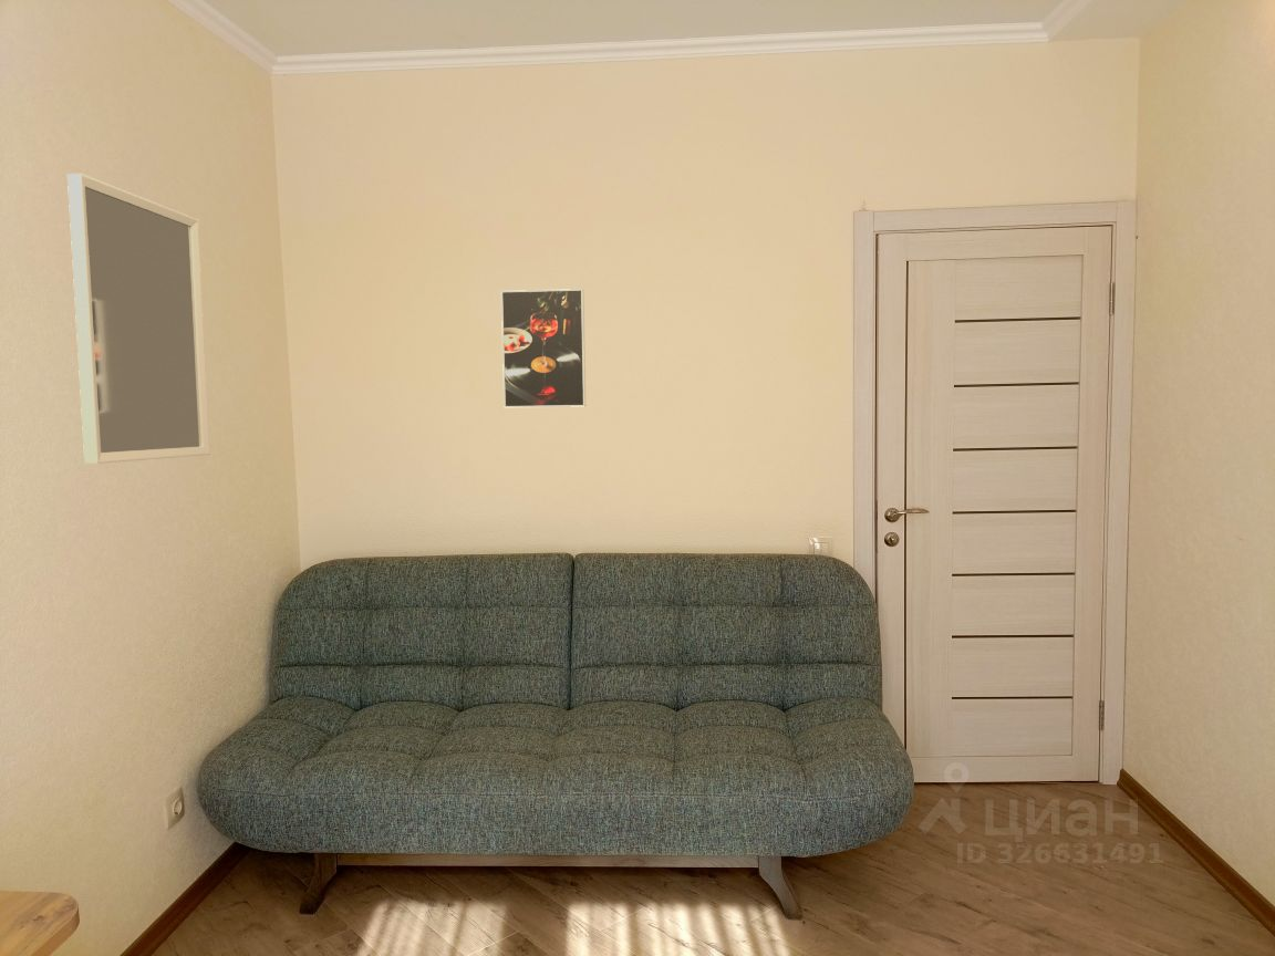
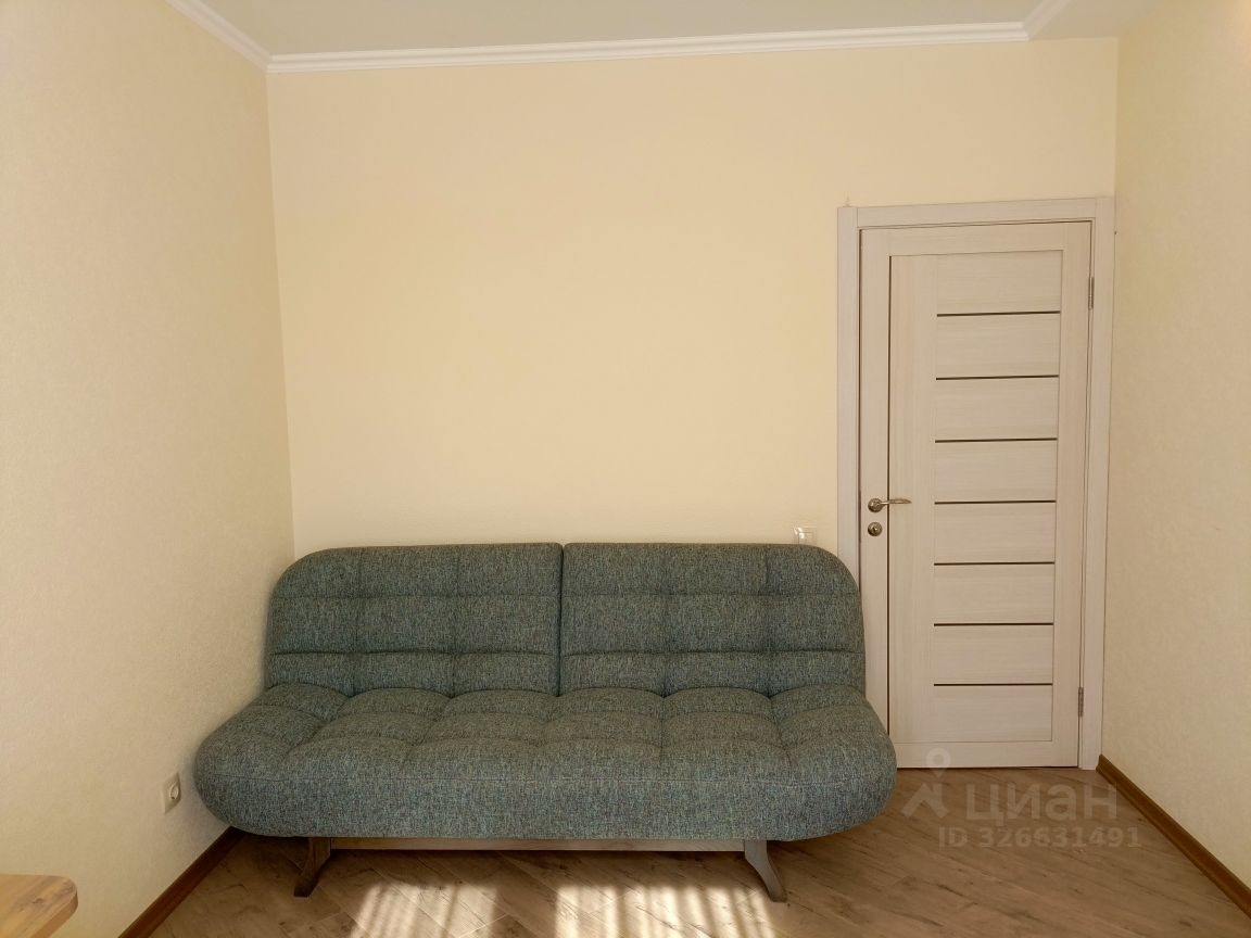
- home mirror (145, 330)
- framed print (543, 349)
